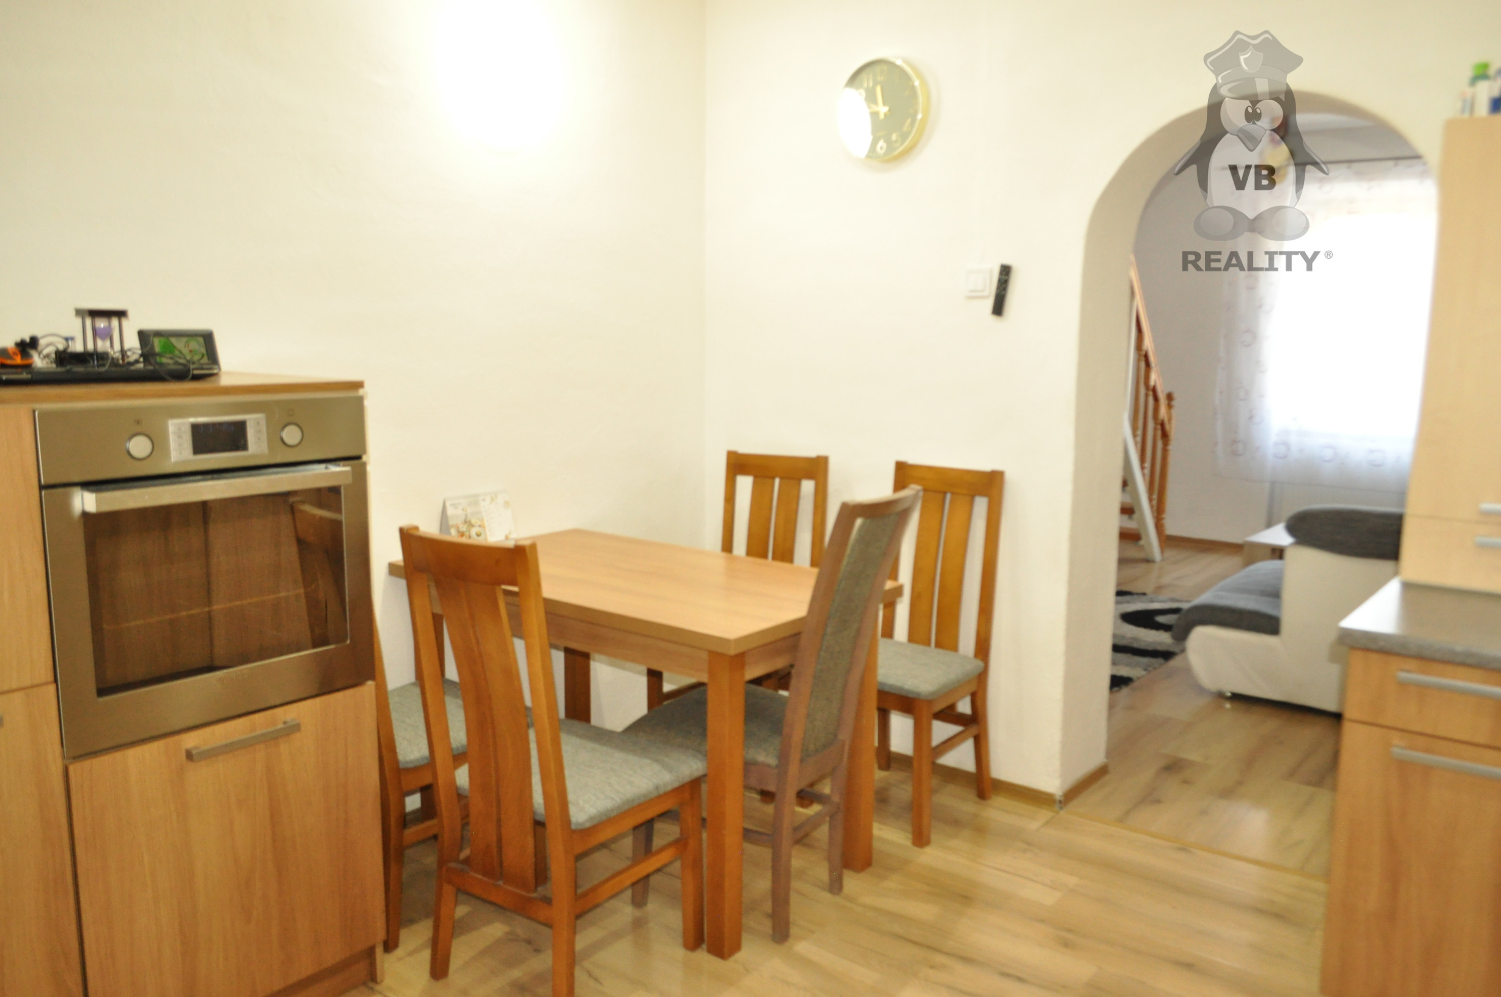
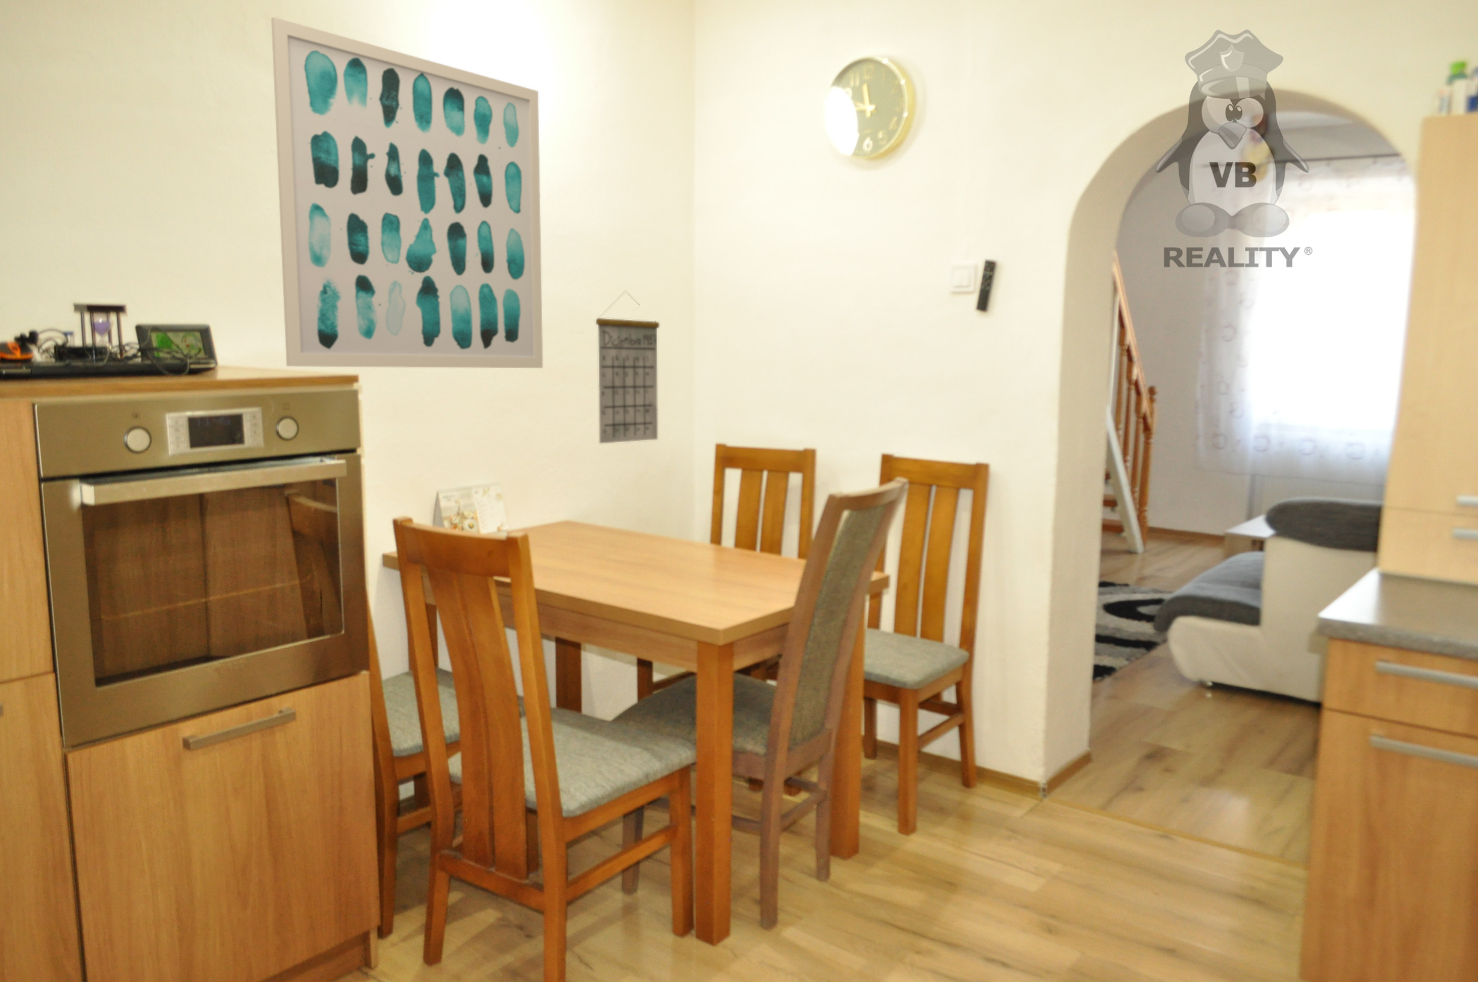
+ calendar (629, 366)
+ wall art (424, 215)
